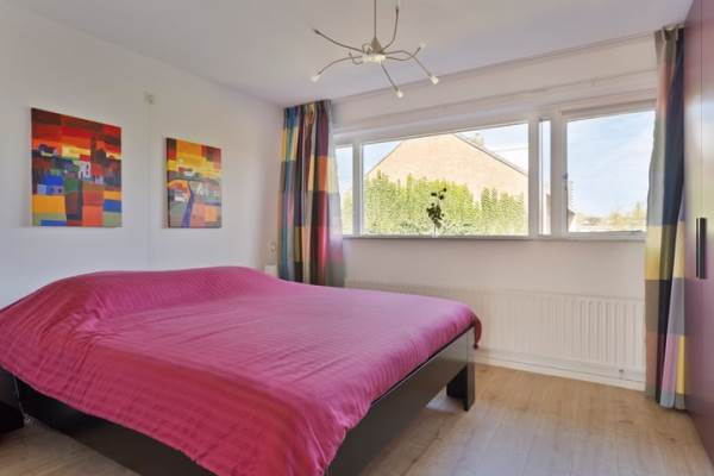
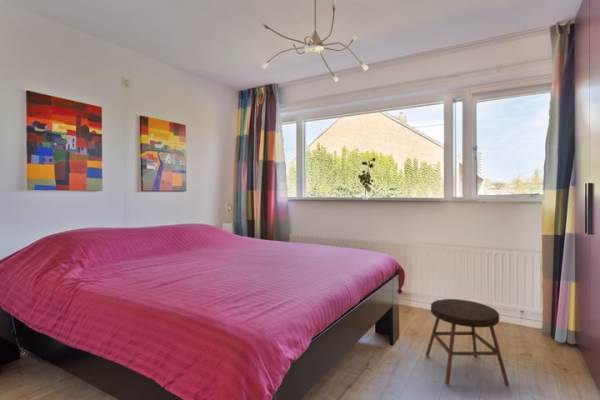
+ stool (463, 334)
